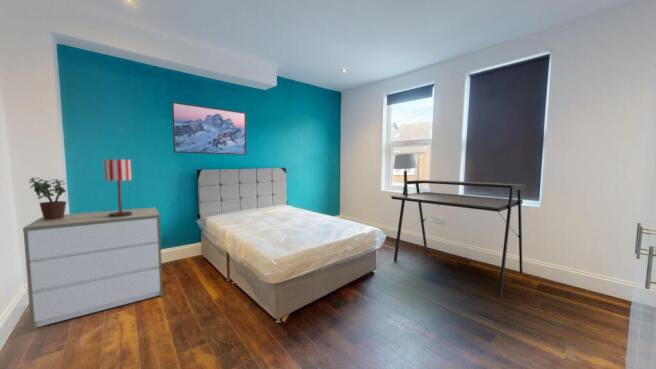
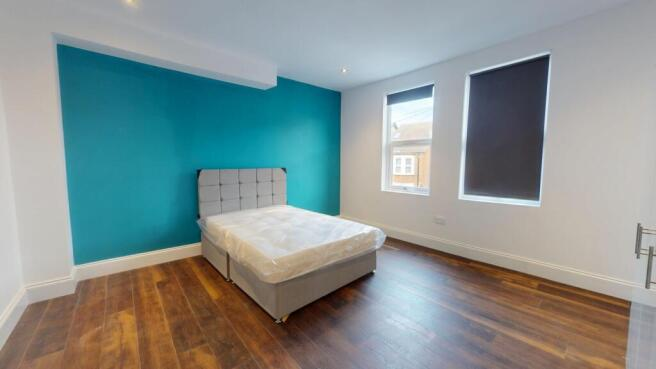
- potted plant (51, 199)
- table lamp (406, 175)
- table lamp (119, 187)
- desk (454, 206)
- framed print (212, 130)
- dresser (105, 257)
